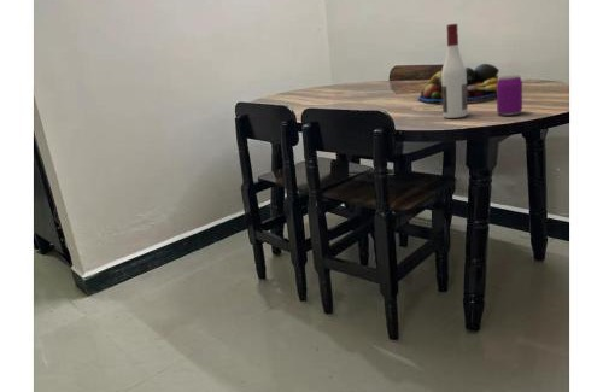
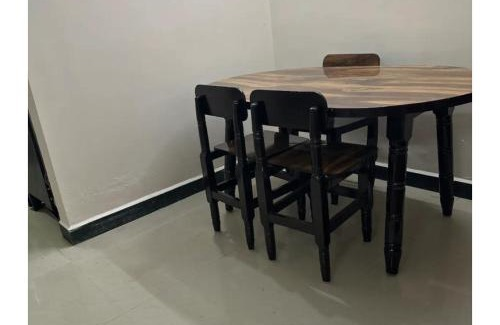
- beverage can (509, 95)
- alcohol (453, 71)
- fruit bowl (467, 80)
